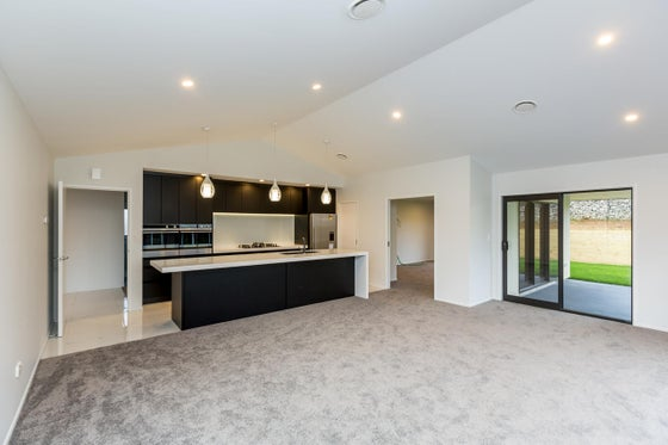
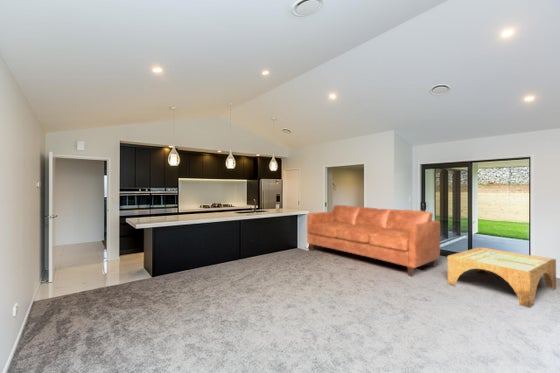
+ sofa (364, 233)
+ coffee table (500, 272)
